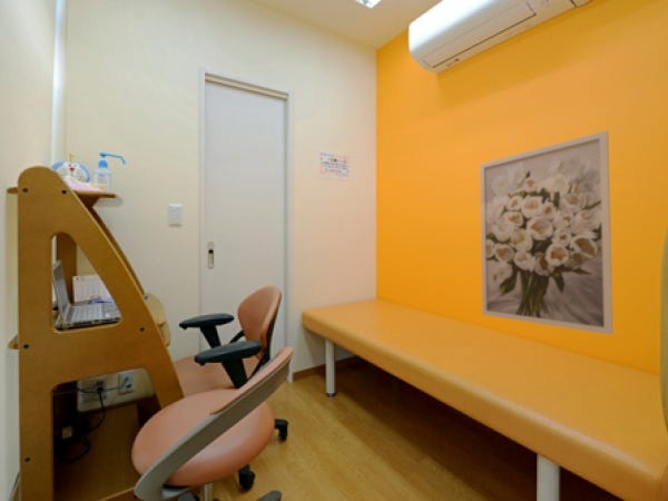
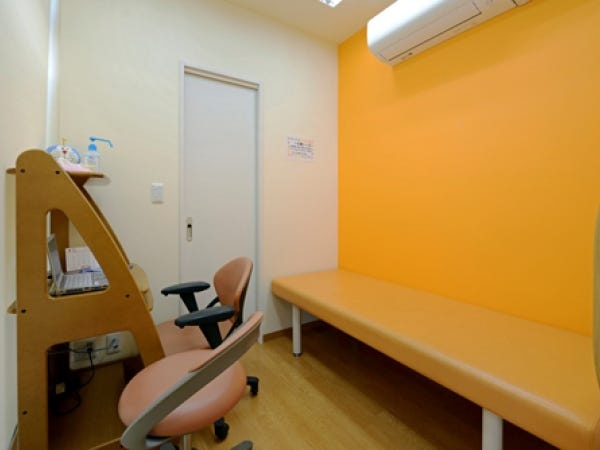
- wall art (536, 236)
